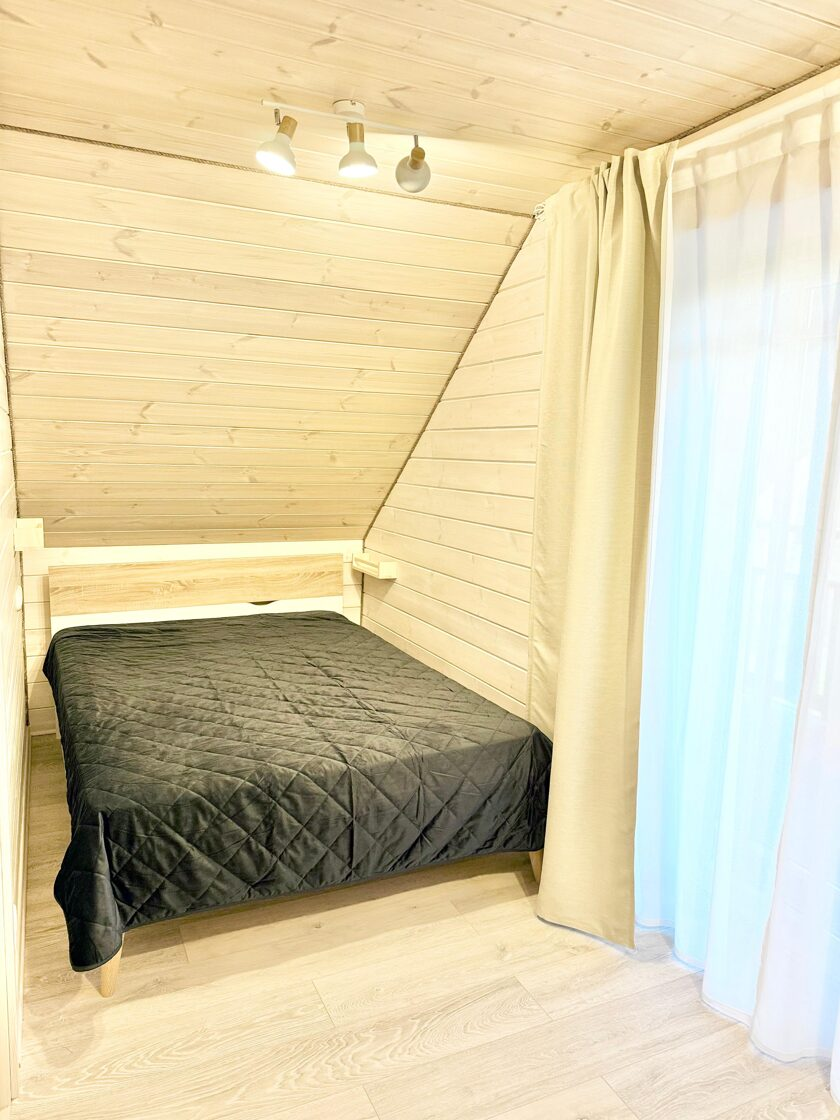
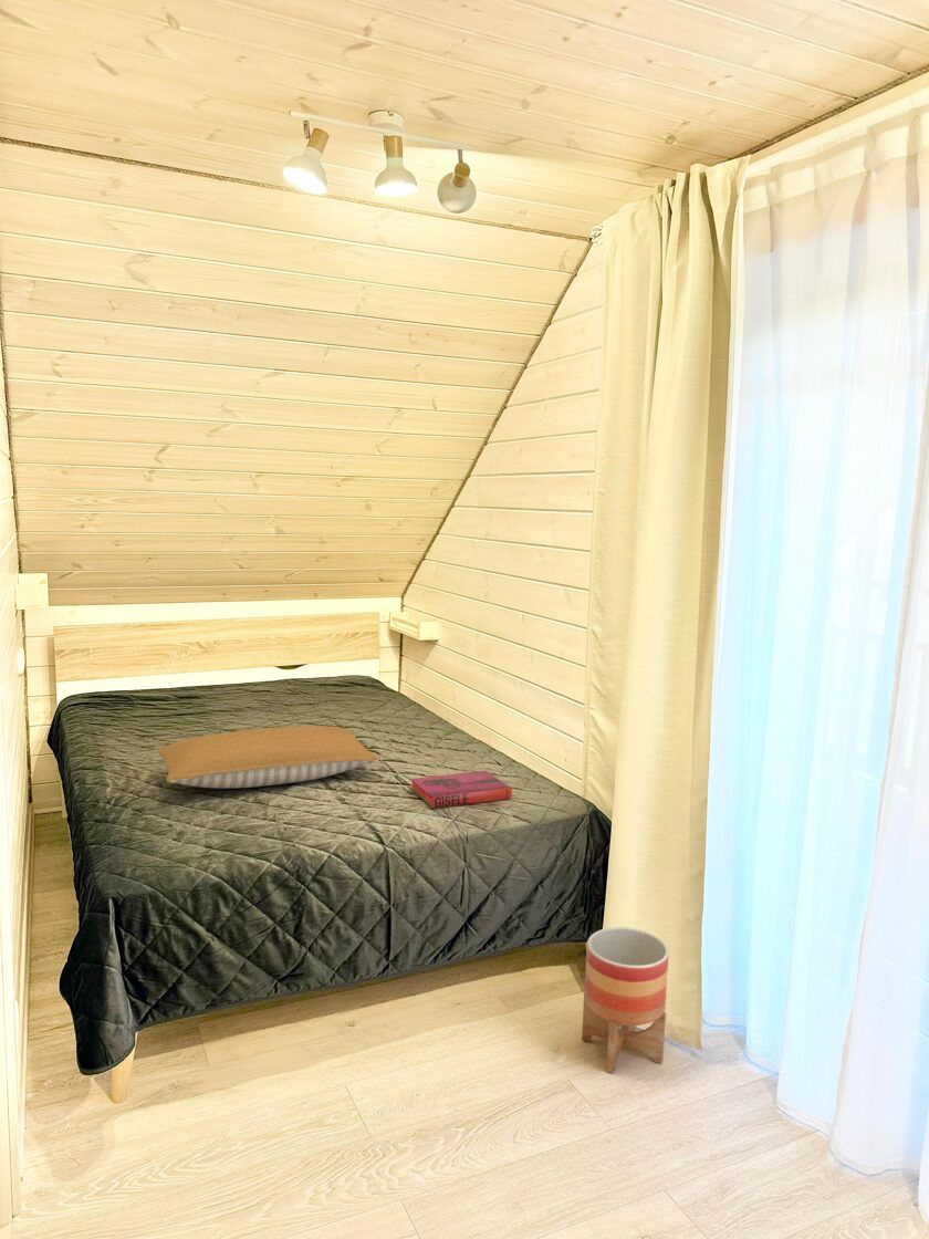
+ hardback book (460, 788)
+ planter (624, 998)
+ pillow (268, 754)
